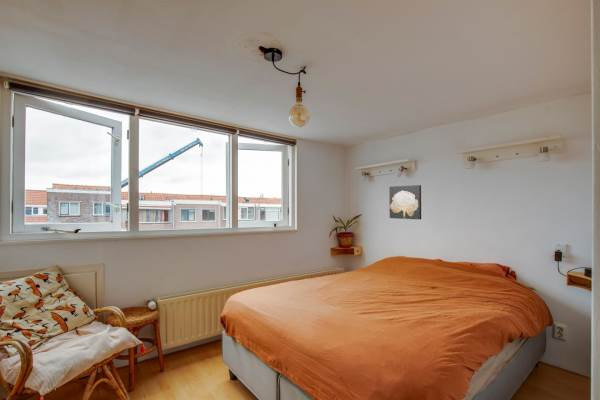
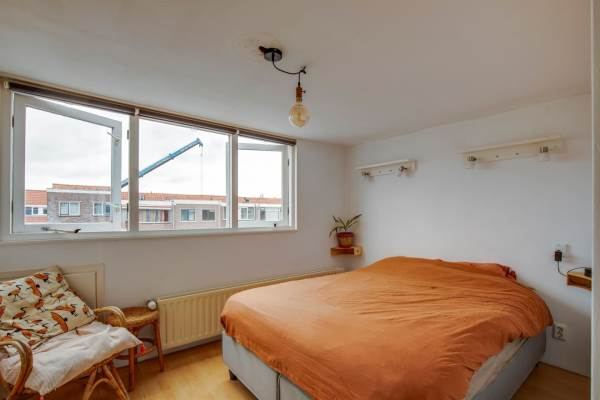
- wall art (404, 202)
